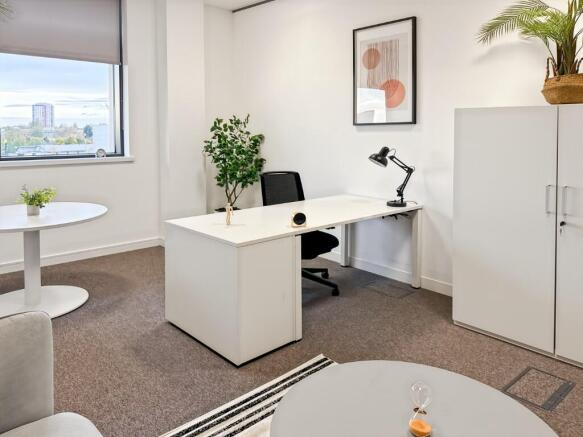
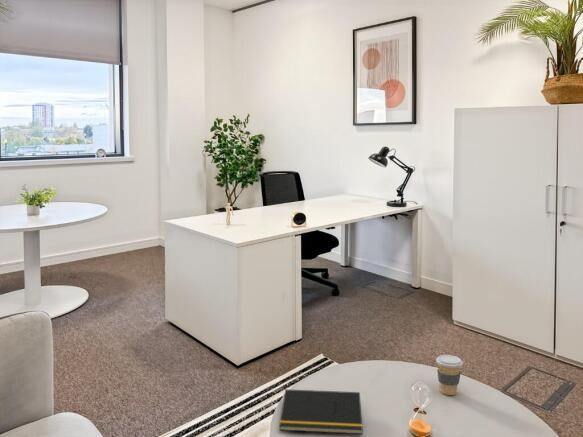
+ coffee cup (448, 375)
+ notepad (321, 410)
